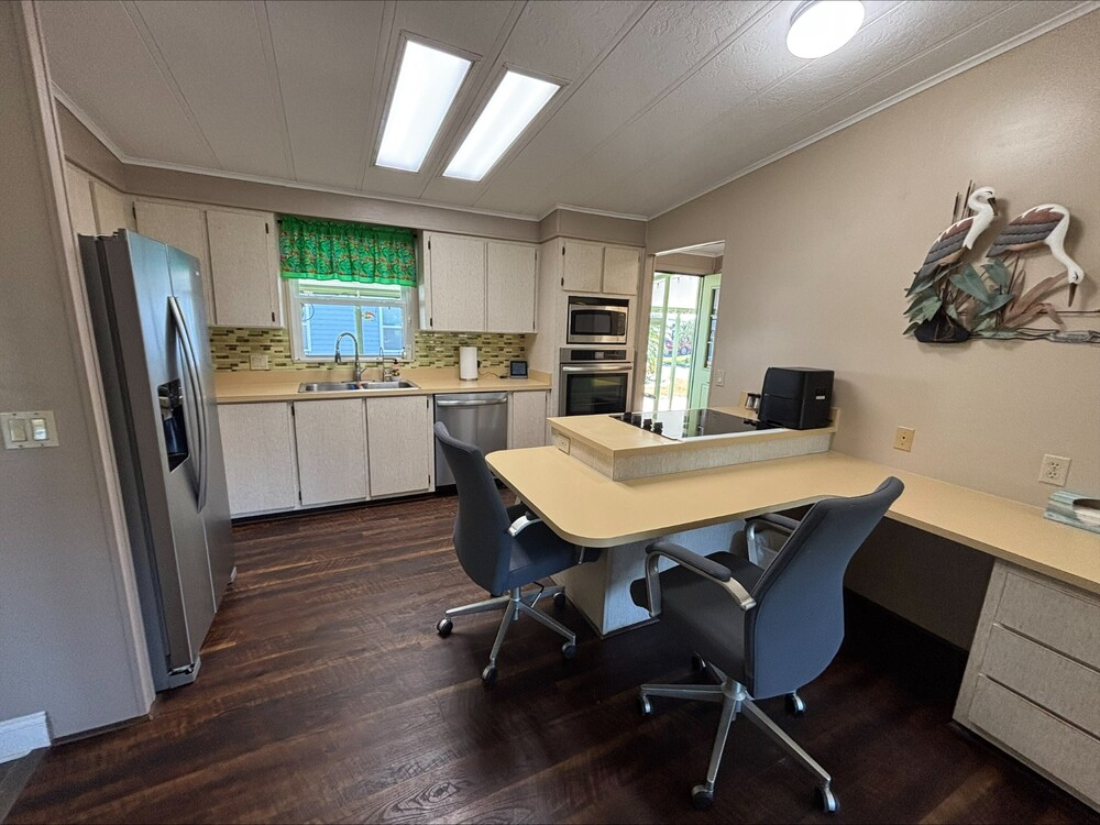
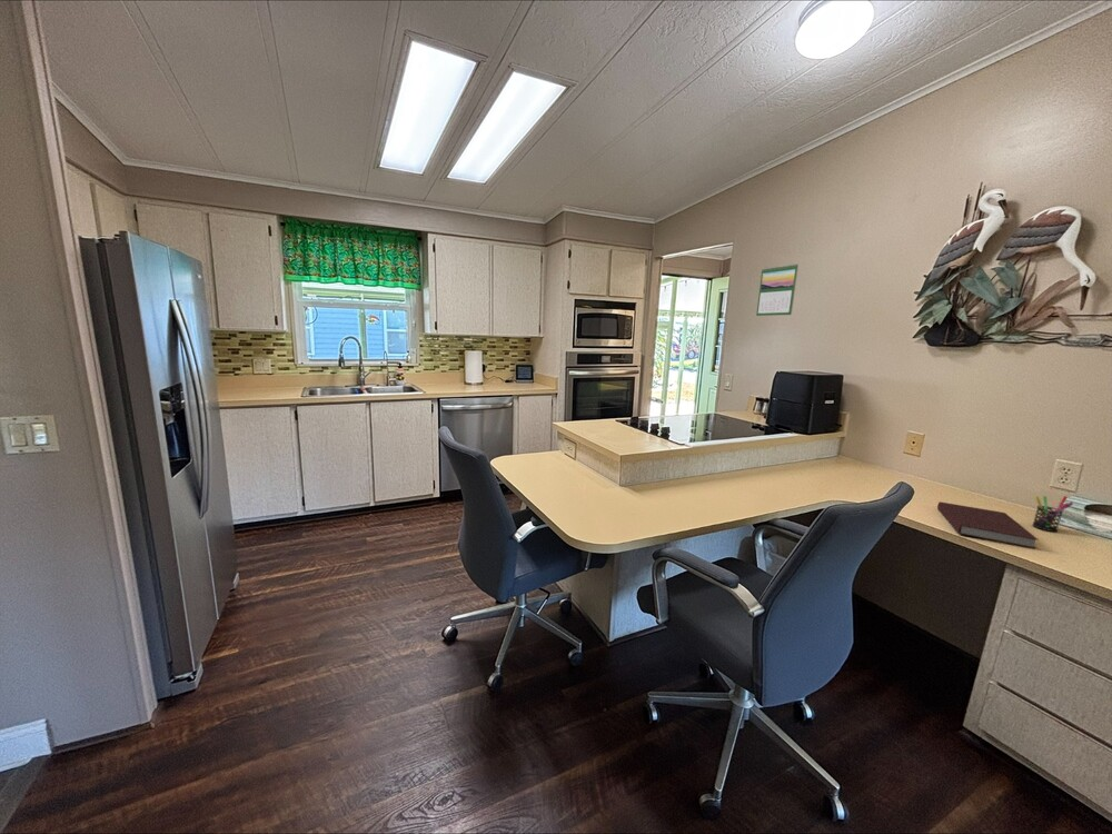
+ pen holder (1049, 510)
+ notebook (982, 523)
+ calendar (776, 290)
